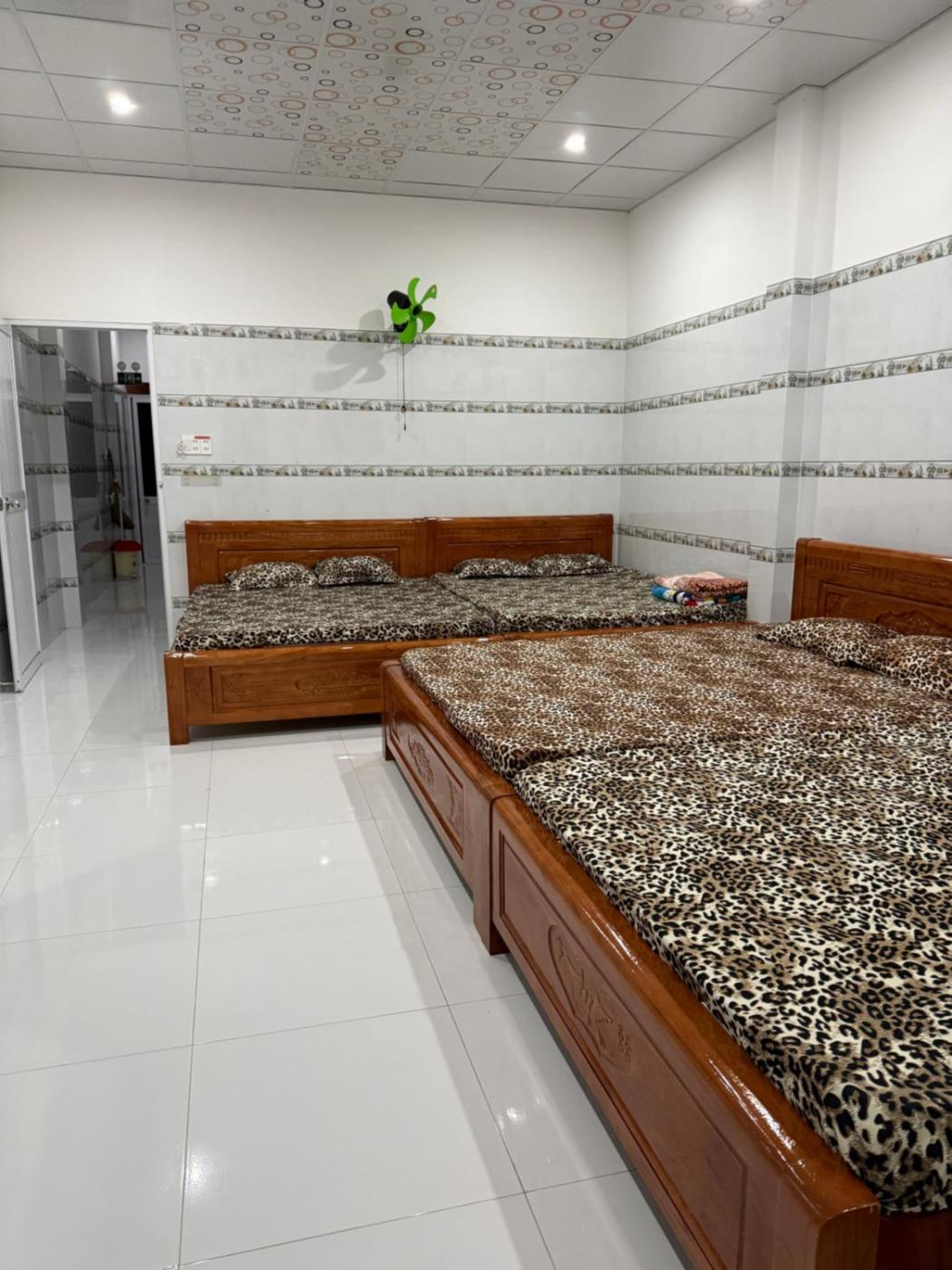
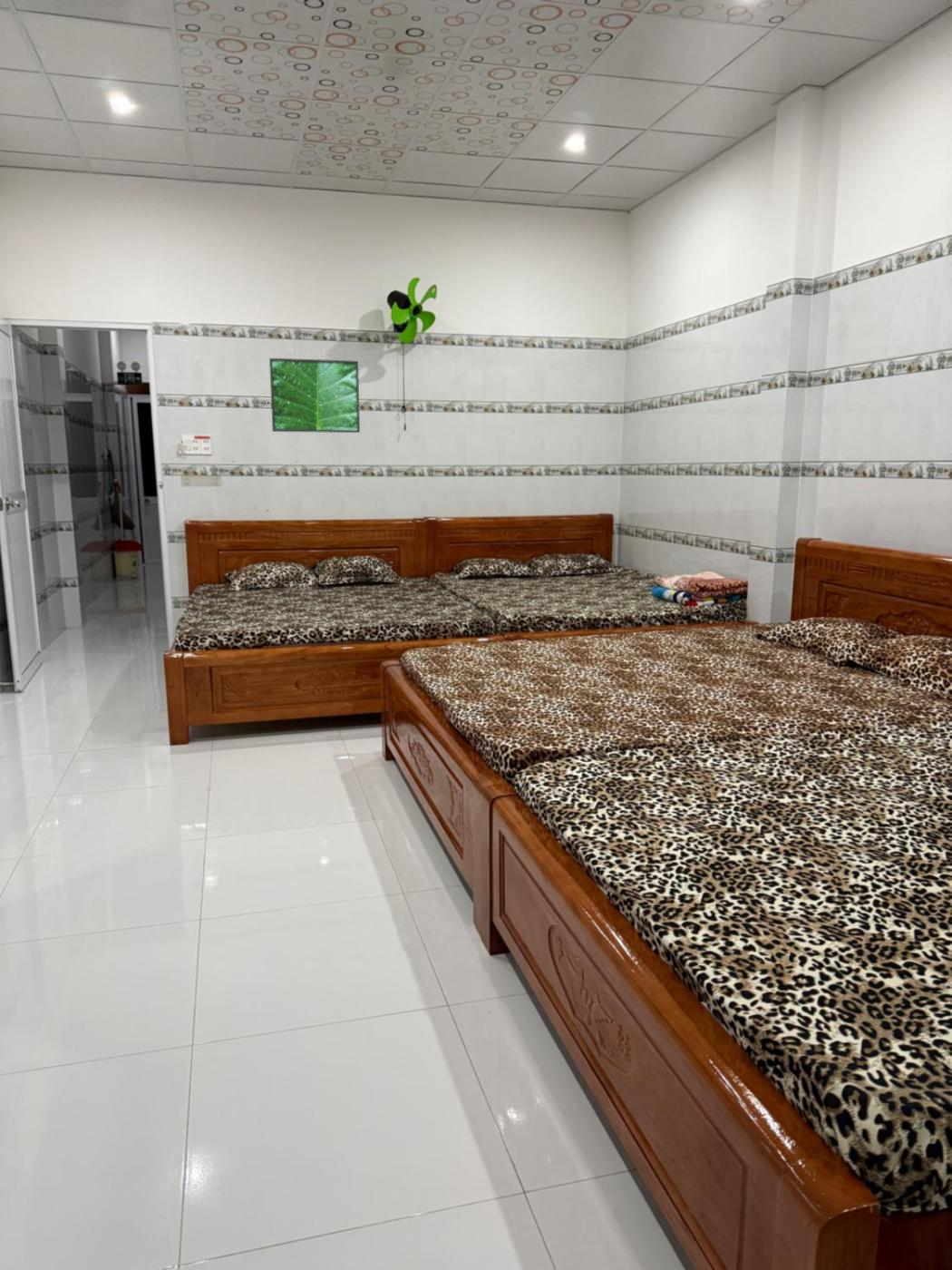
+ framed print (315, 396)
